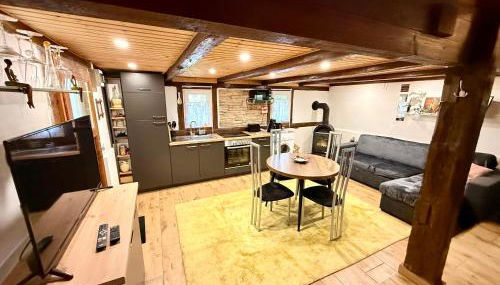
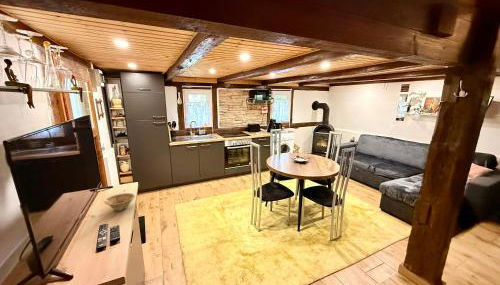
+ dish (120, 202)
